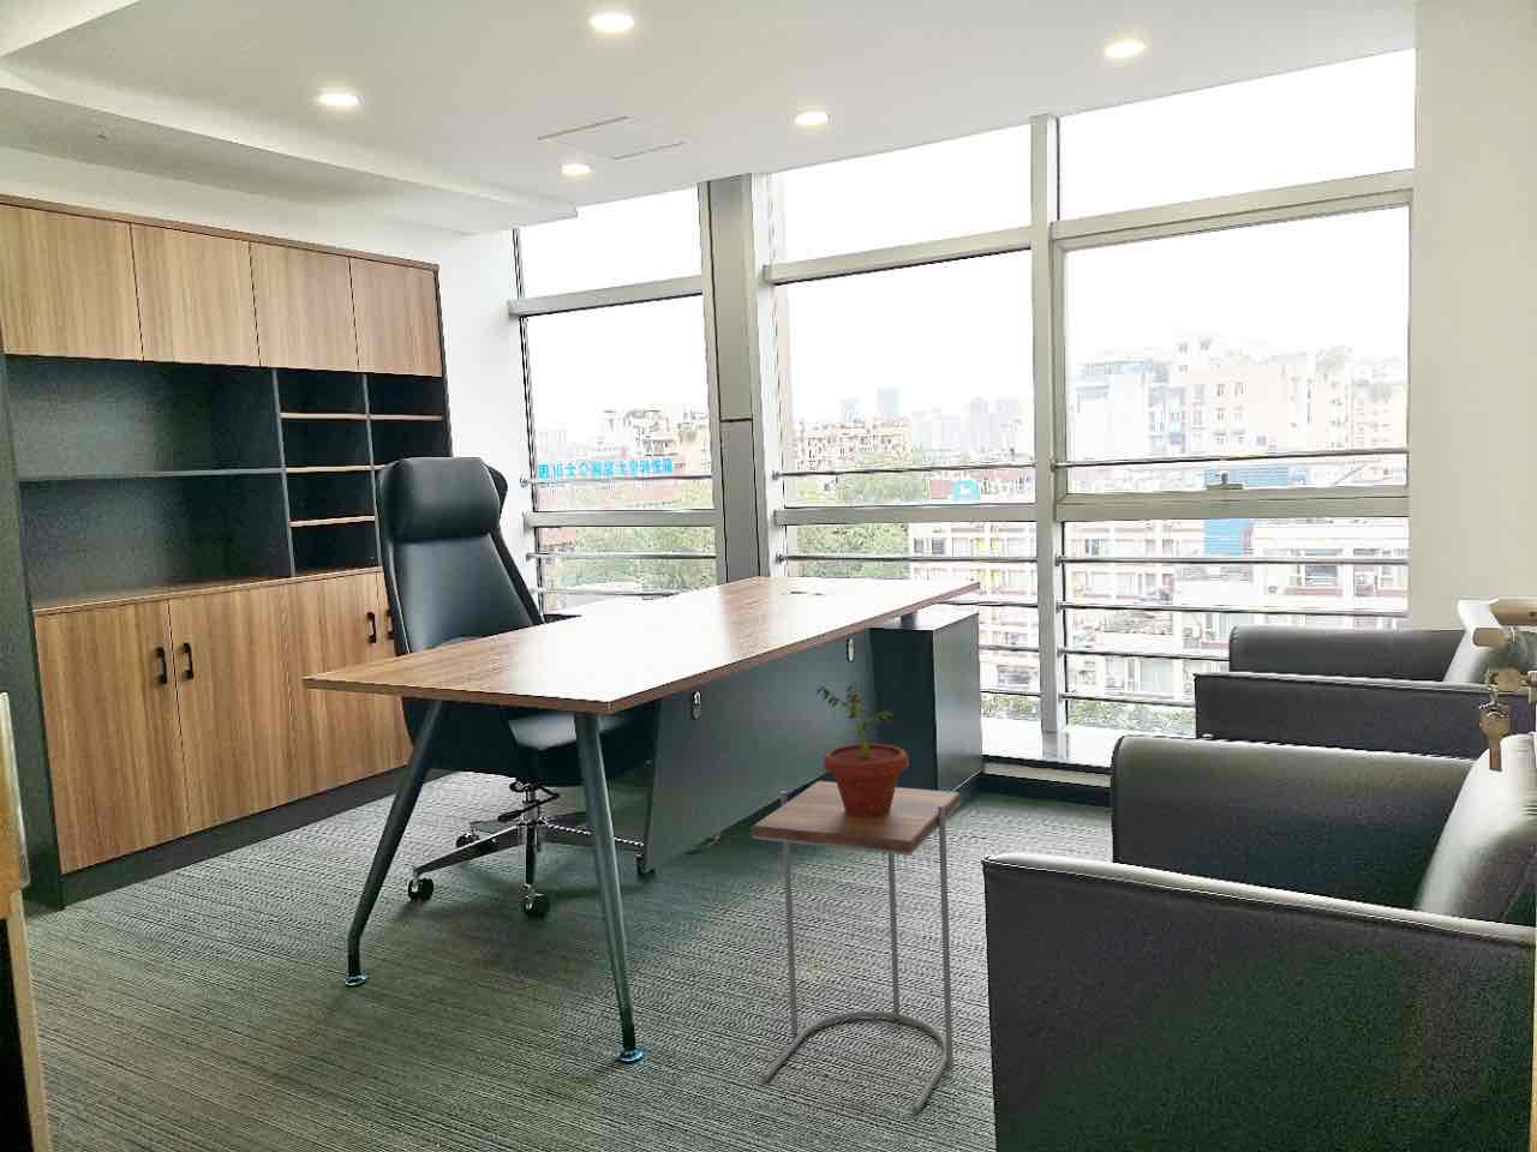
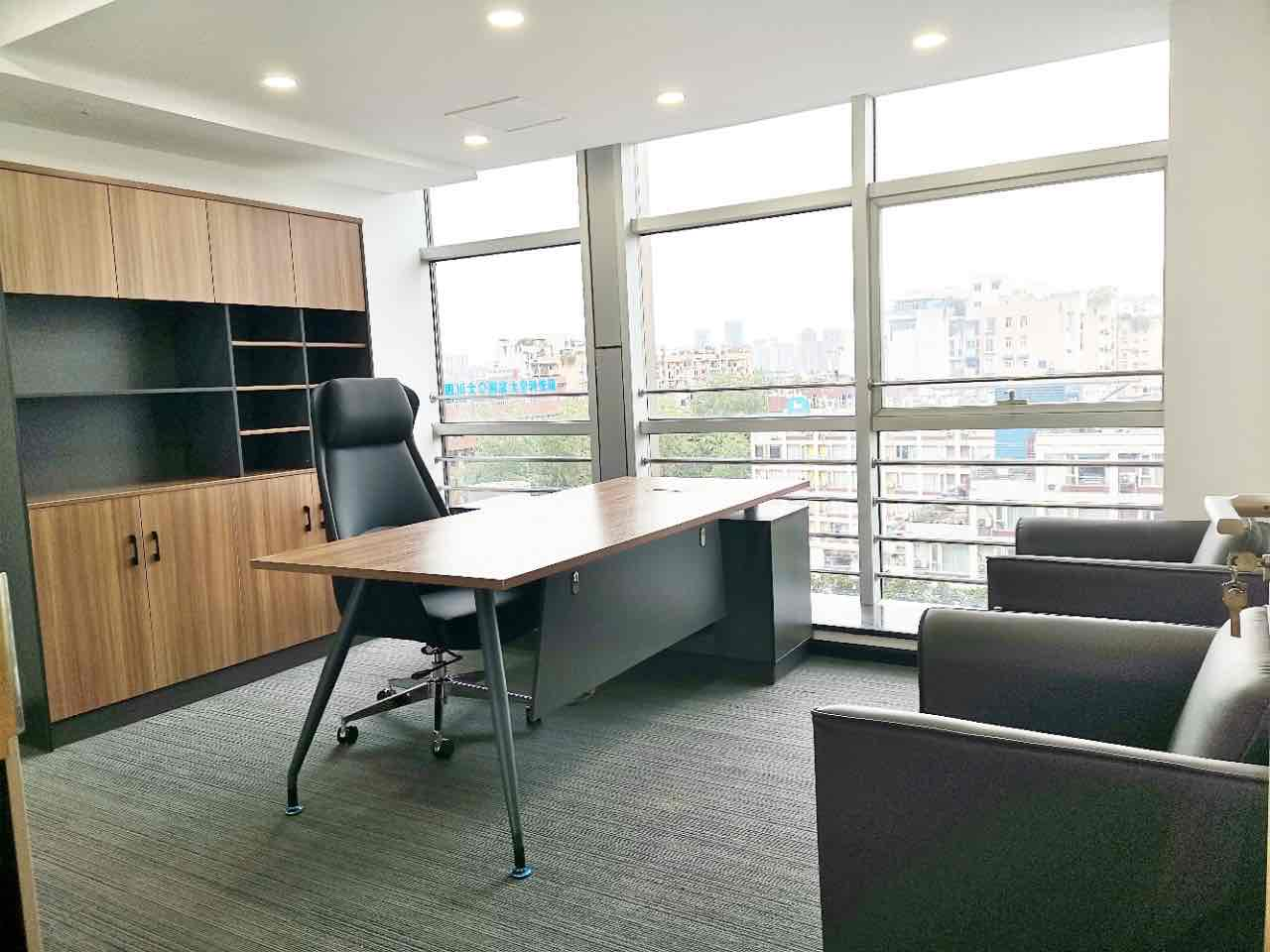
- potted plant (862, 743)
- side table (891, 927)
